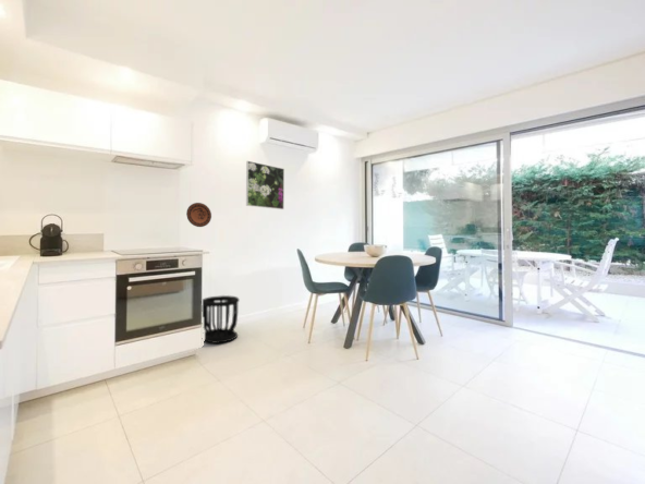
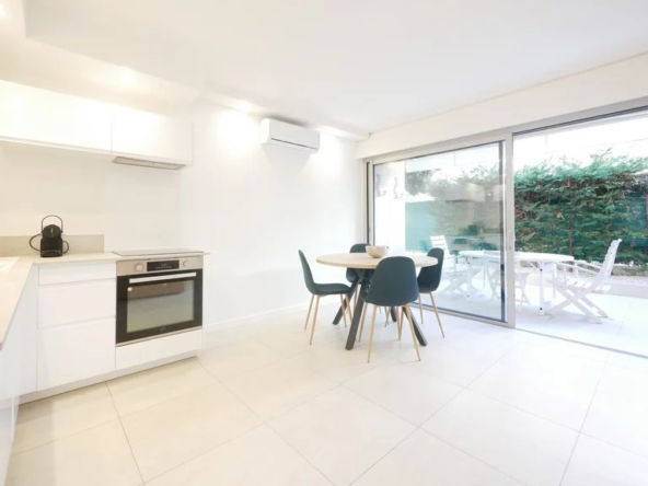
- wastebasket (220, 318)
- decorative plate (198, 215)
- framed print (266, 185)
